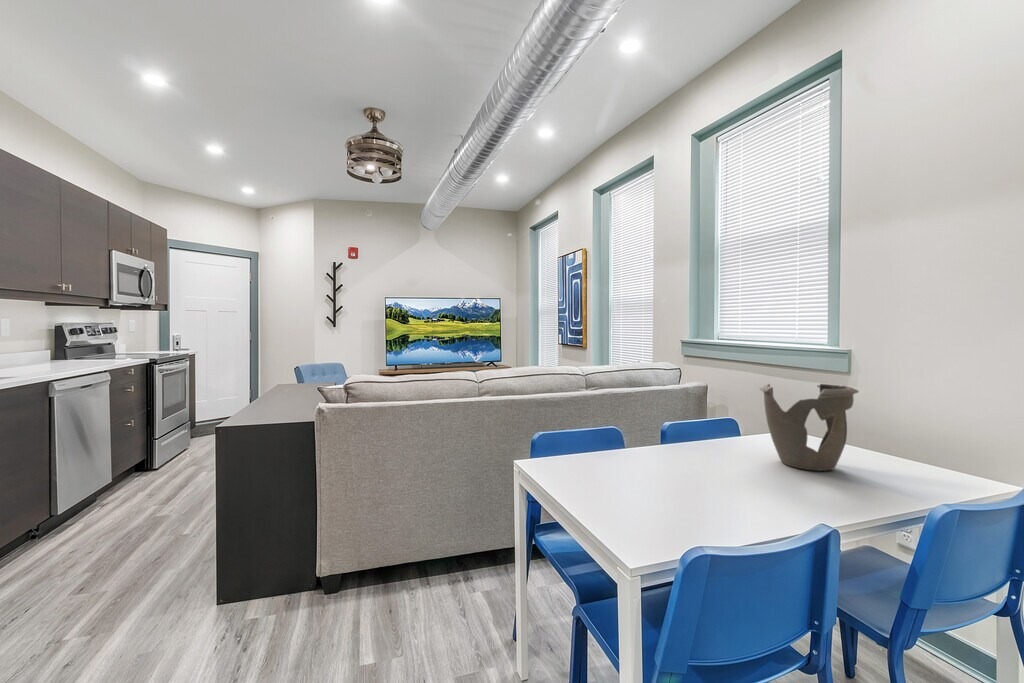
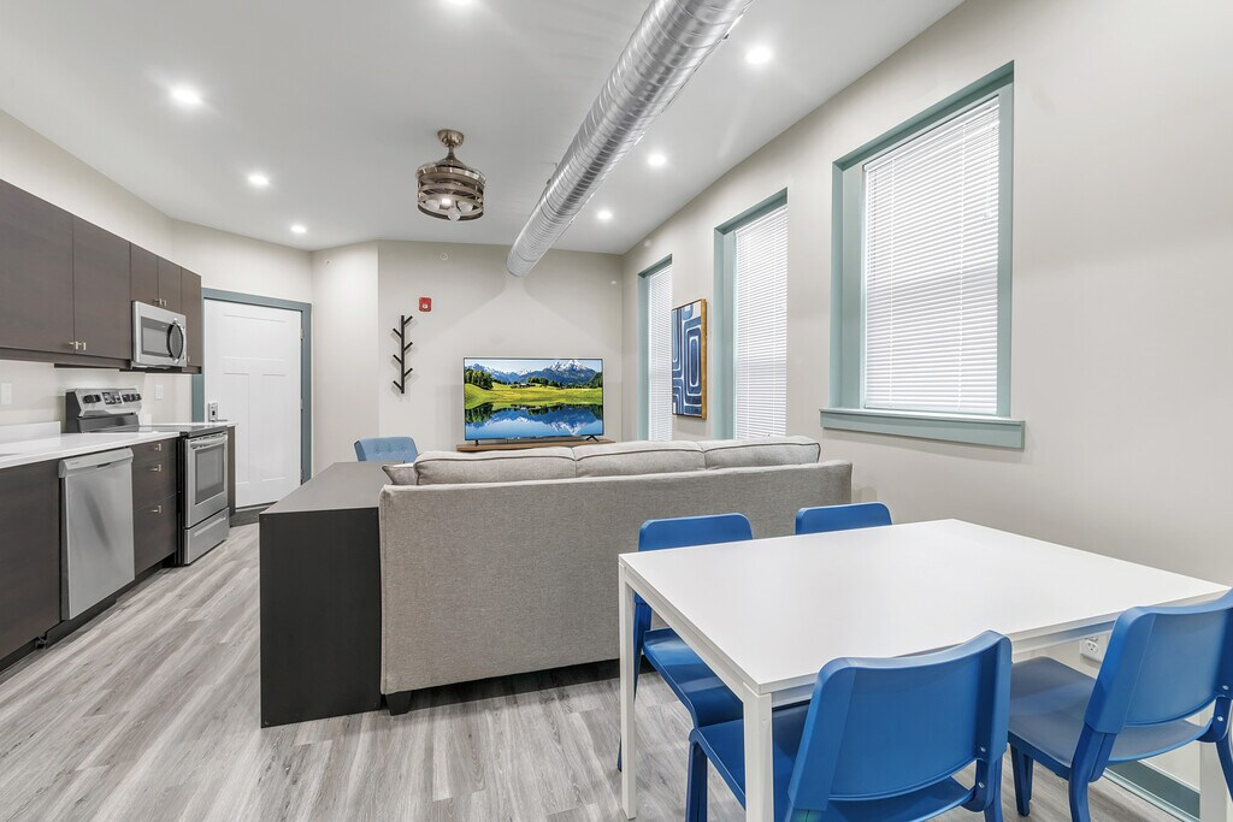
- decorative bowl (805, 427)
